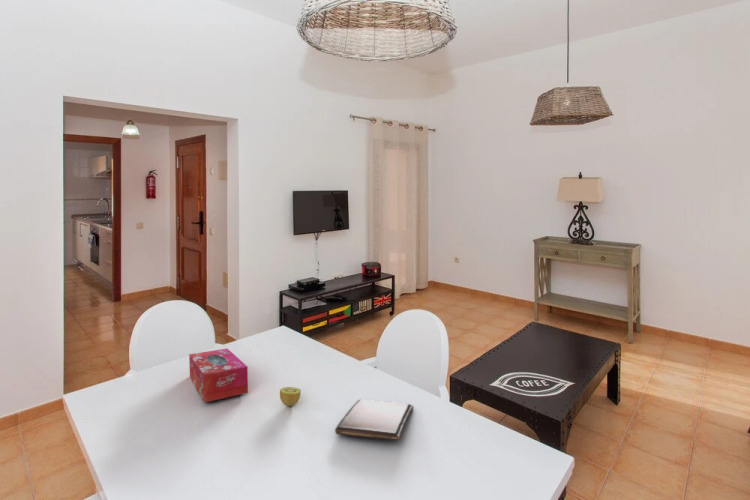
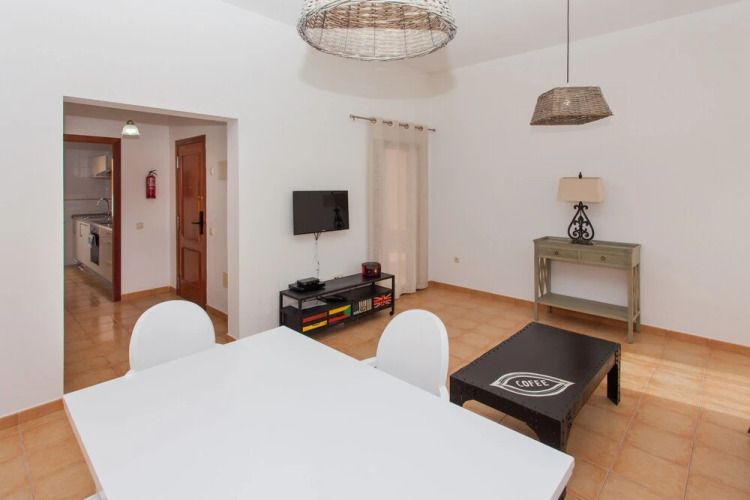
- book (376, 417)
- tissue box (217, 372)
- fruit (290, 397)
